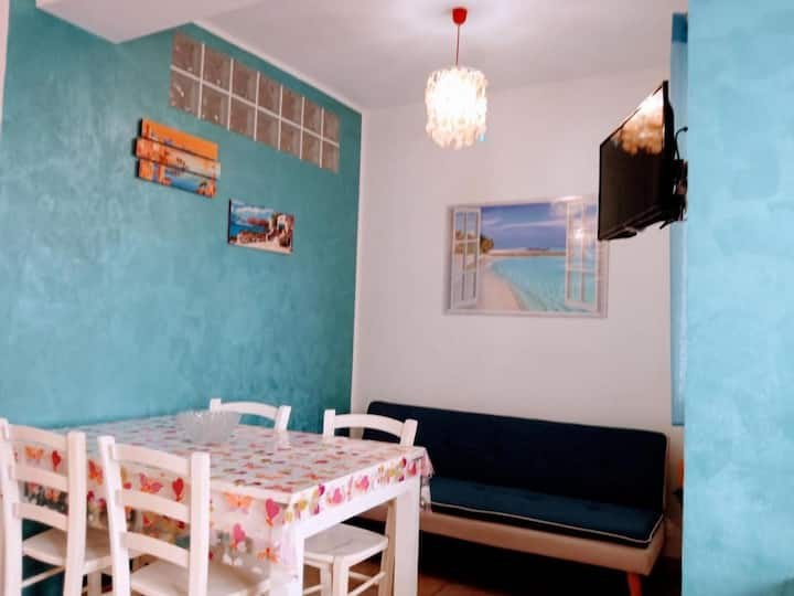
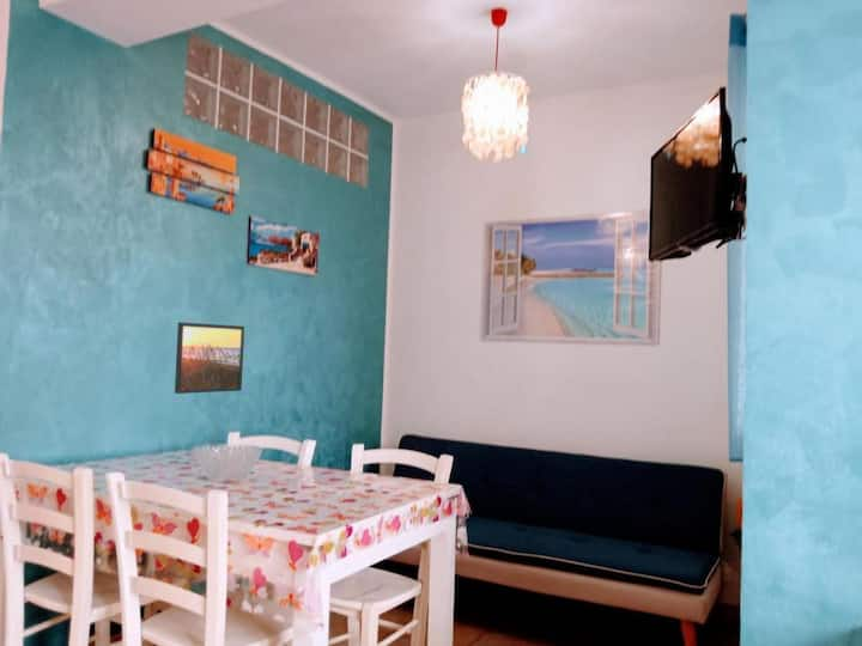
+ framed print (211, 358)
